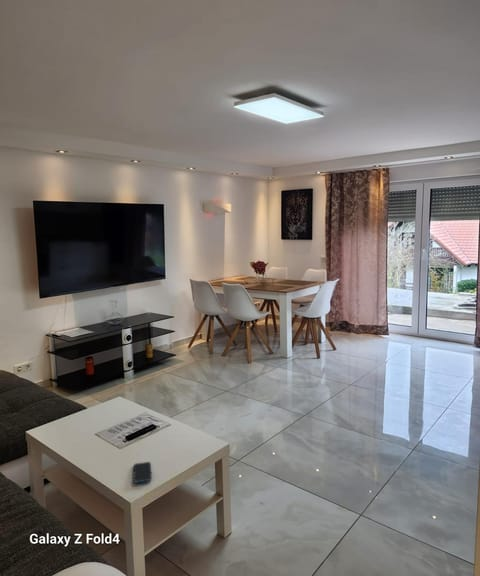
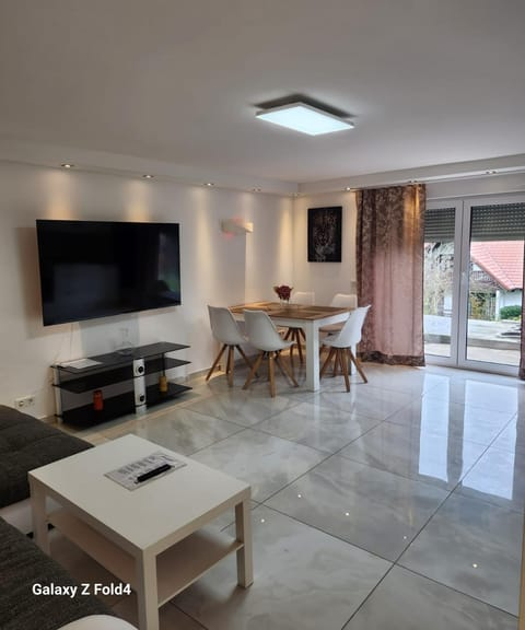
- smartphone (142, 471)
